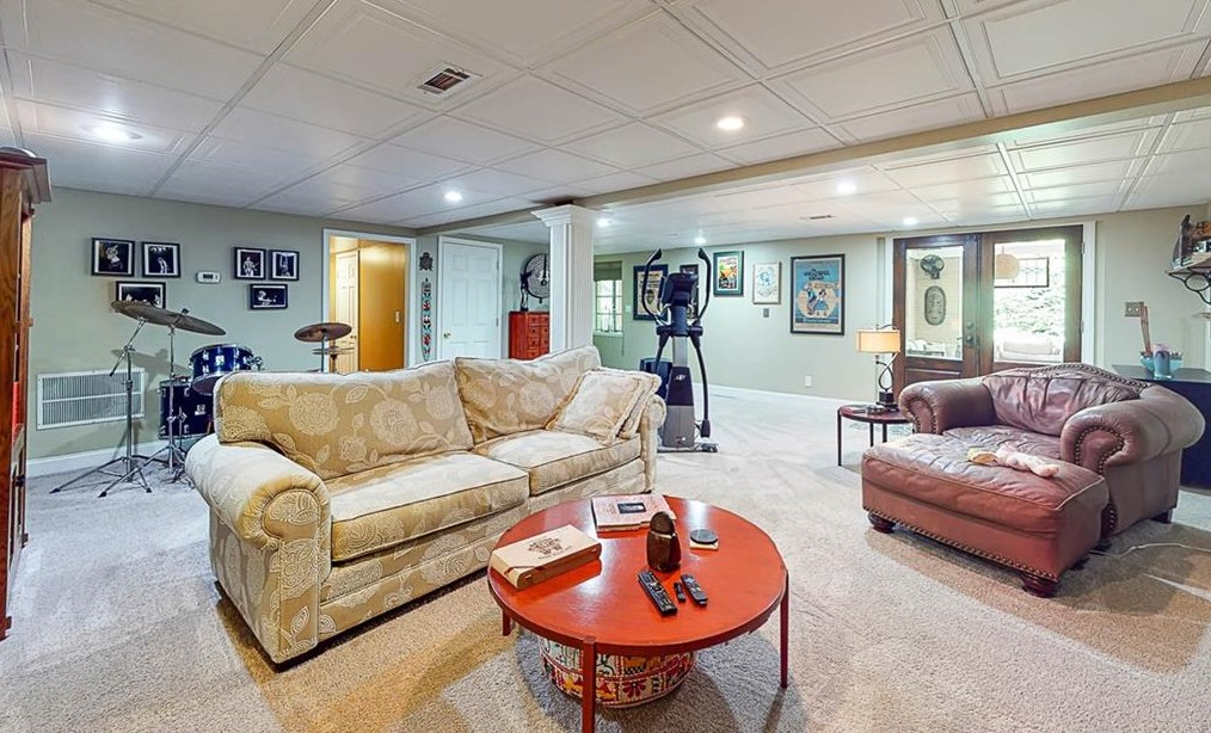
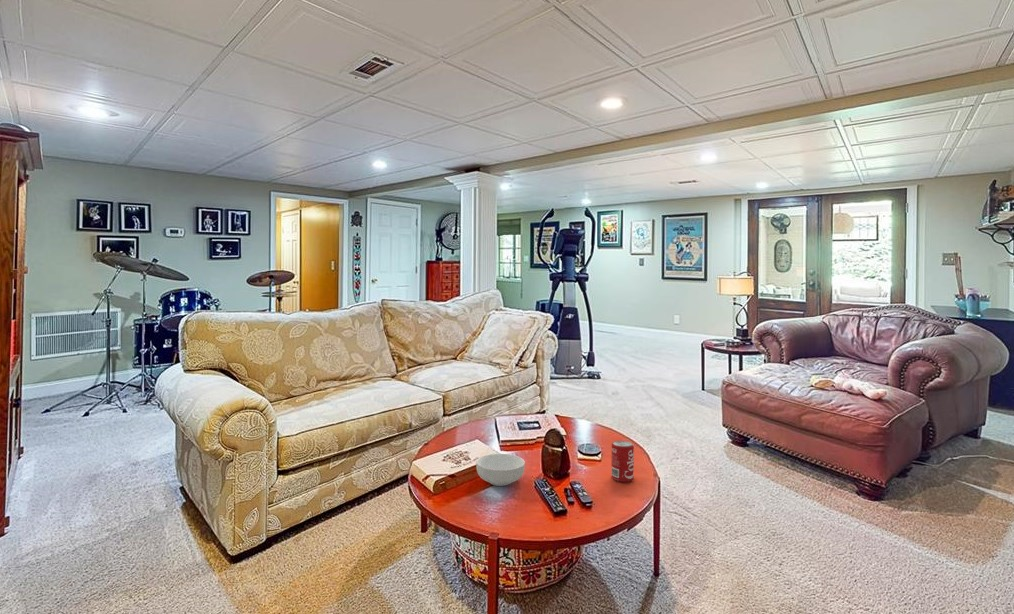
+ beverage can (622, 460)
+ cereal bowl (500, 471)
